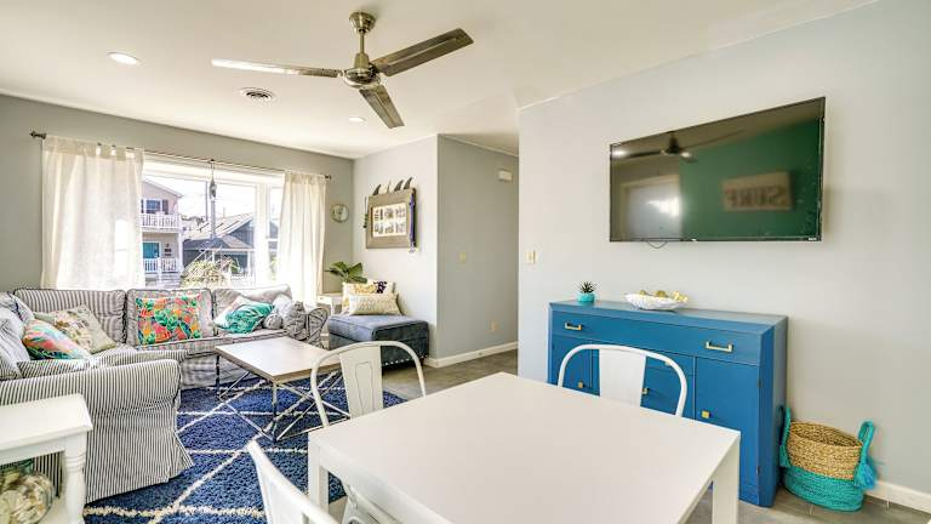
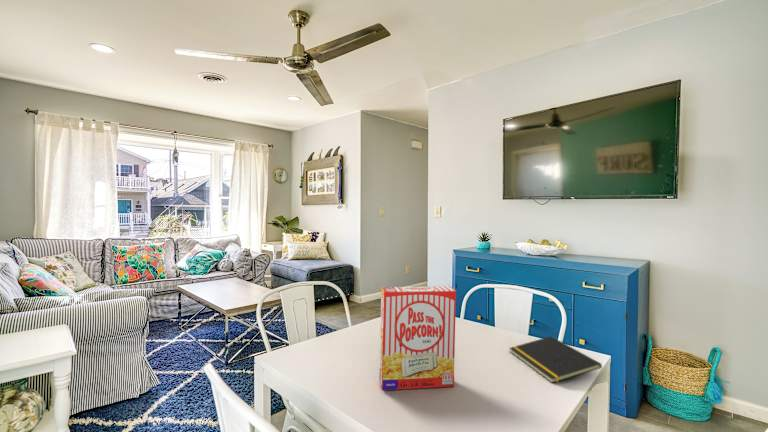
+ notepad (551, 357)
+ board games (416, 336)
